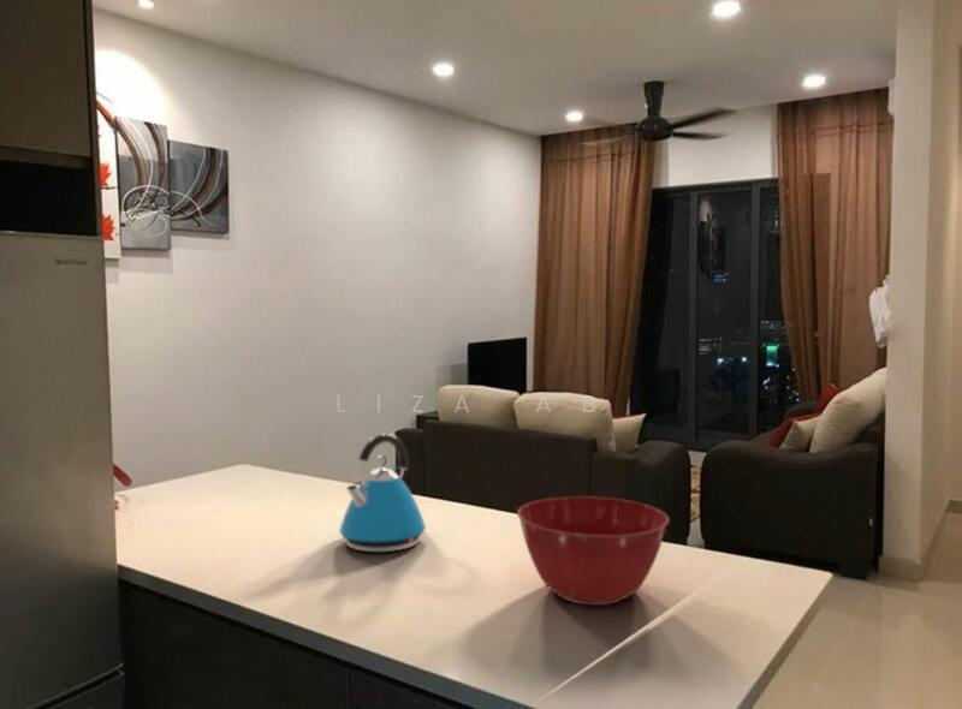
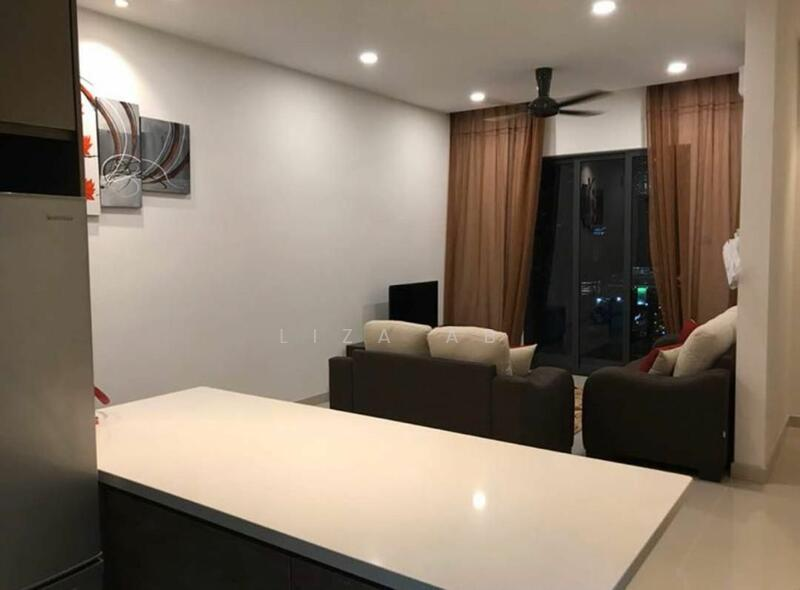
- mixing bowl (592, 553)
- kettle (384, 487)
